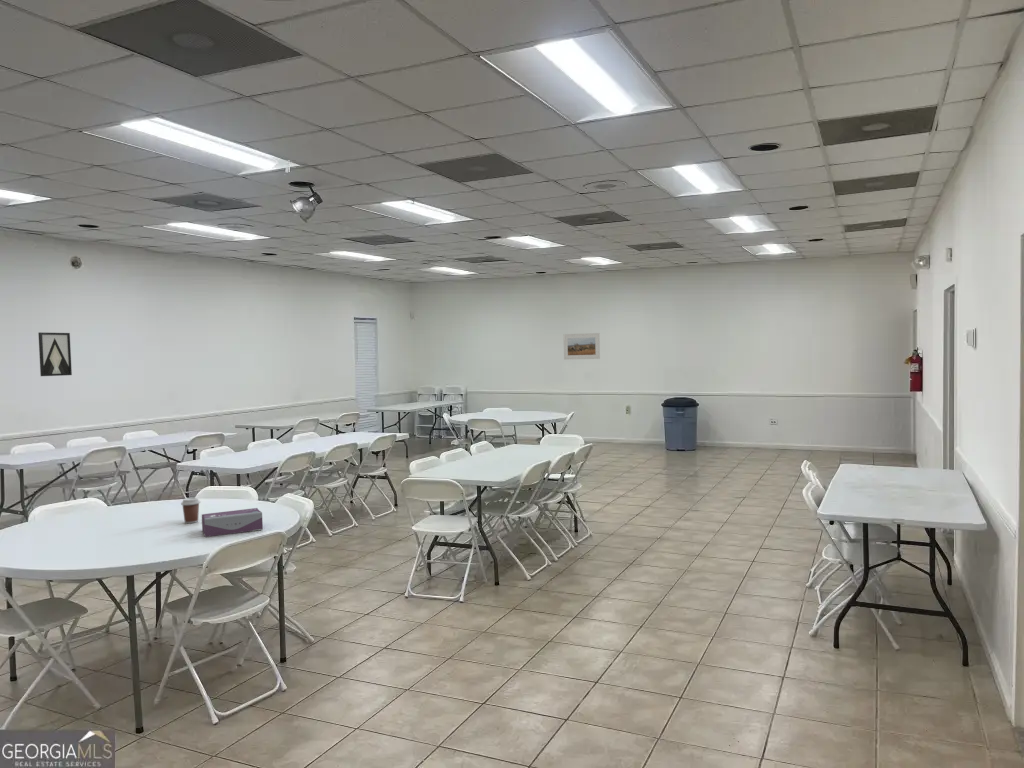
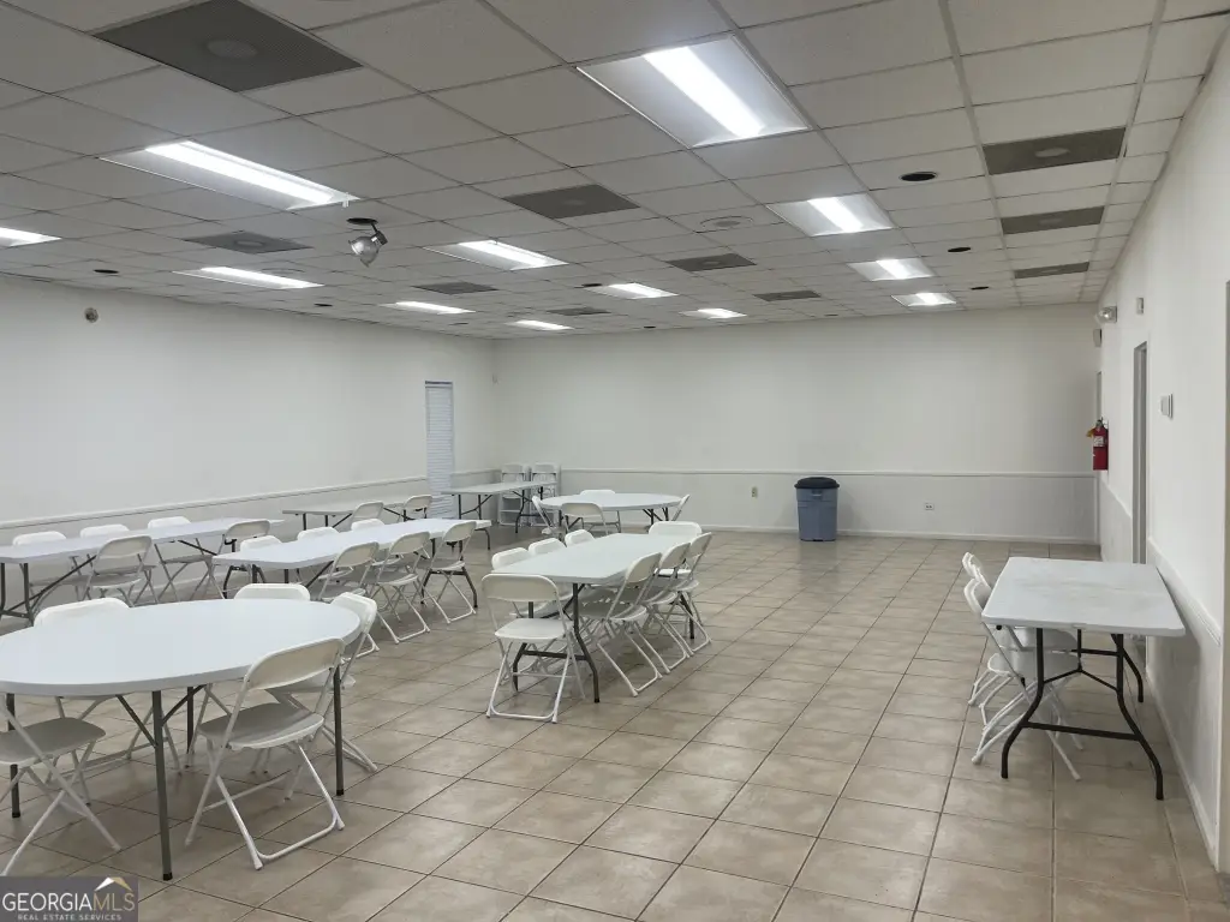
- wall art (55, 354)
- coffee cup (190, 510)
- tissue box (232, 521)
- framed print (581, 346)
